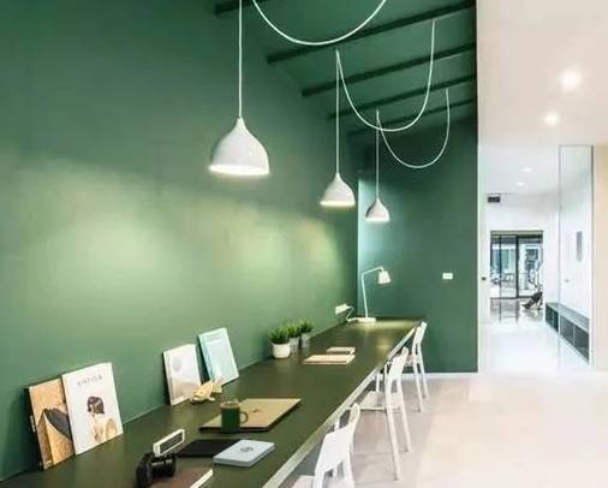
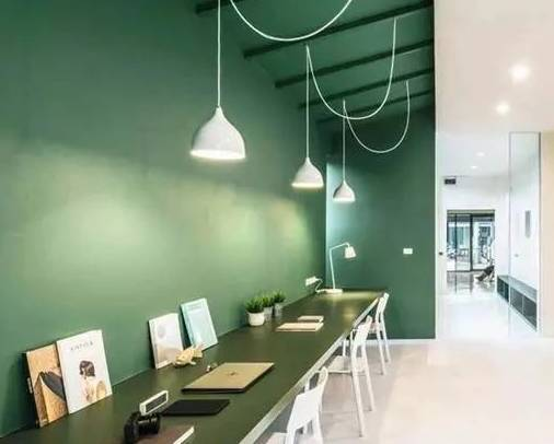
- notepad (245, 452)
- mug (234, 417)
